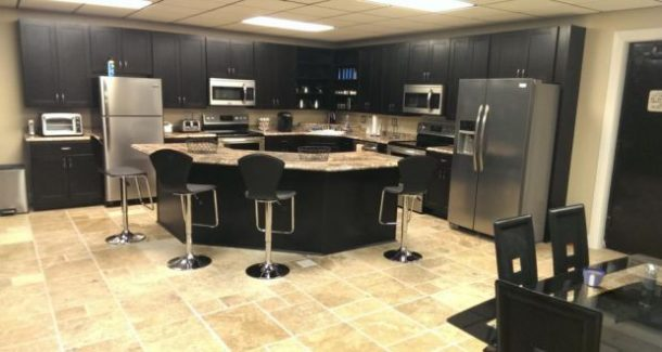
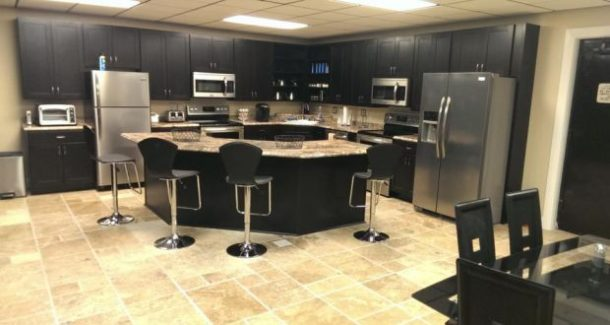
- cup (593, 278)
